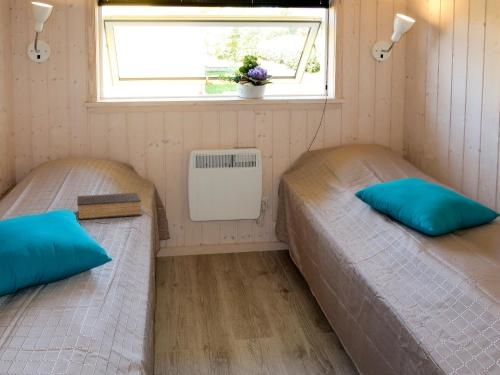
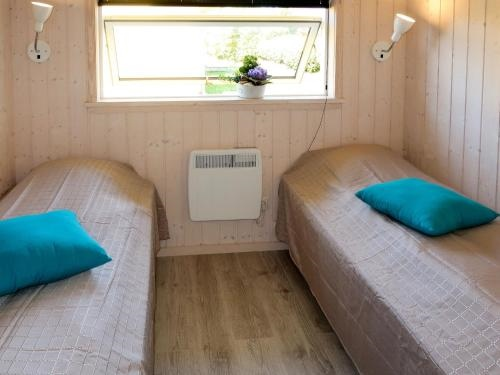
- book (109, 205)
